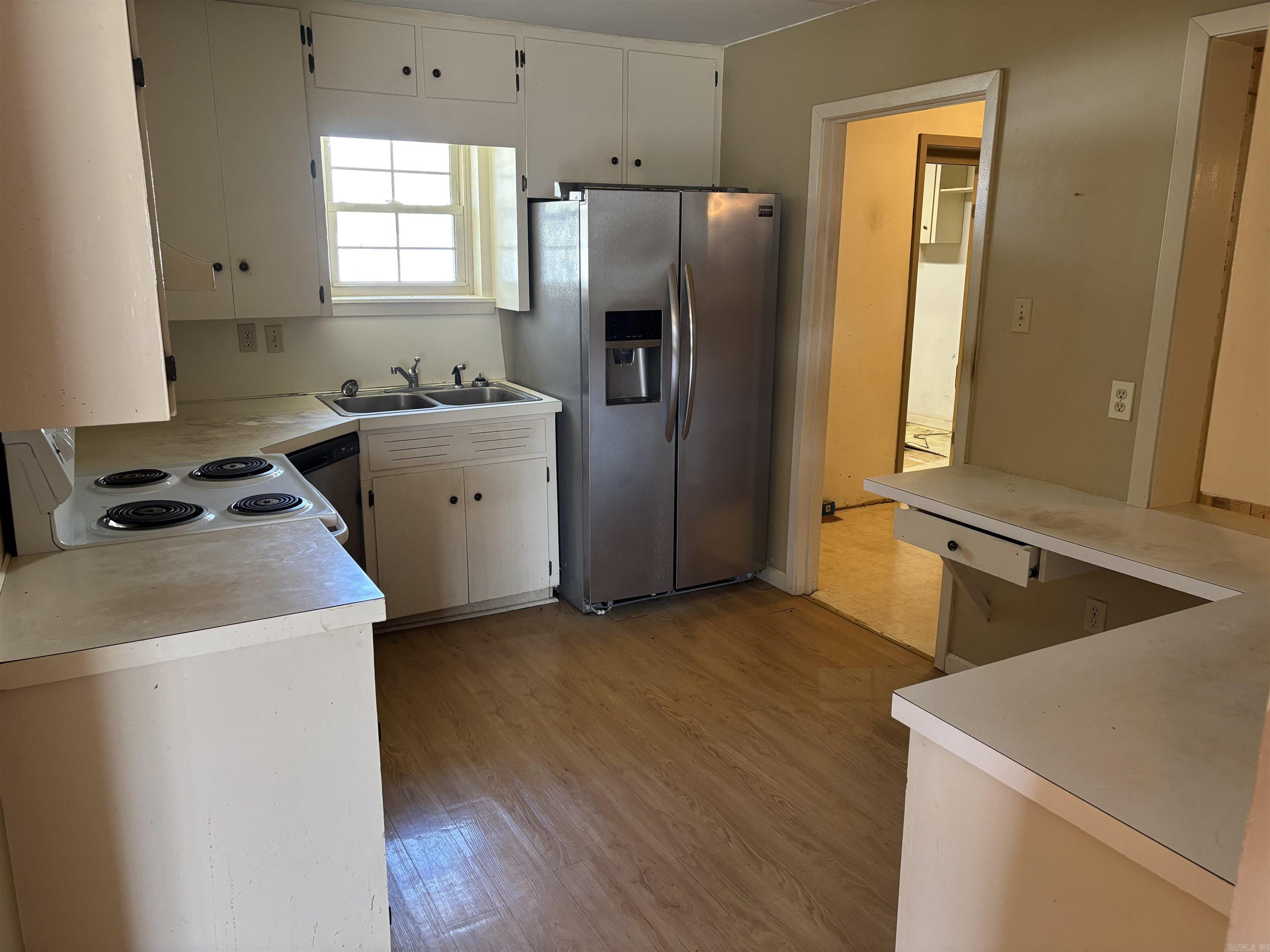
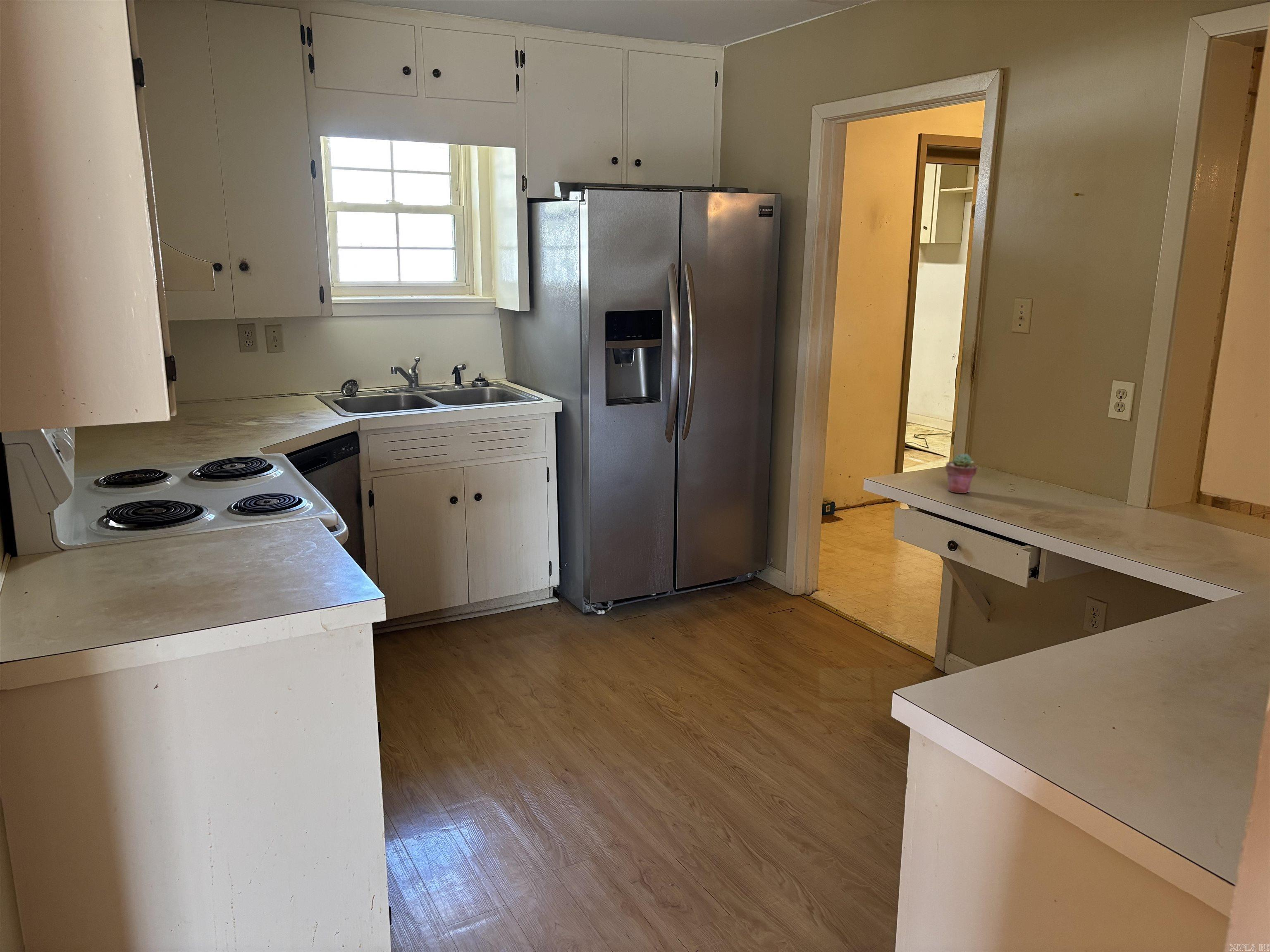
+ potted succulent (960, 472)
